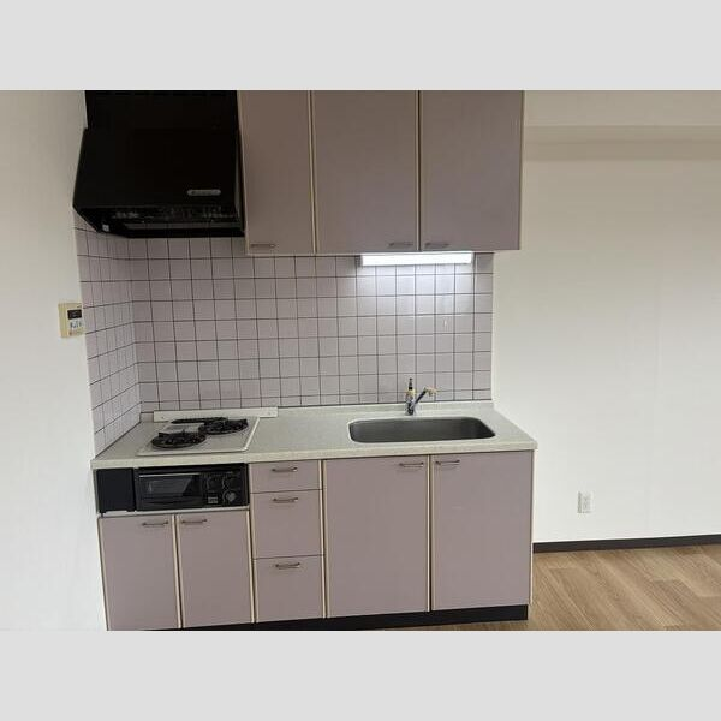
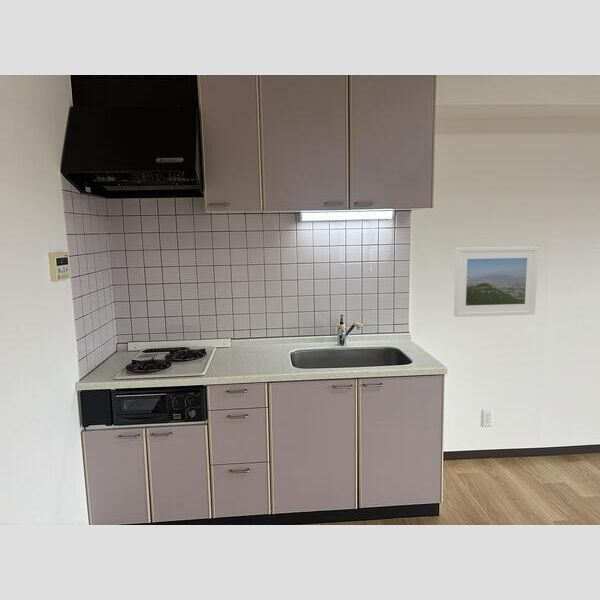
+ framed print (496, 281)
